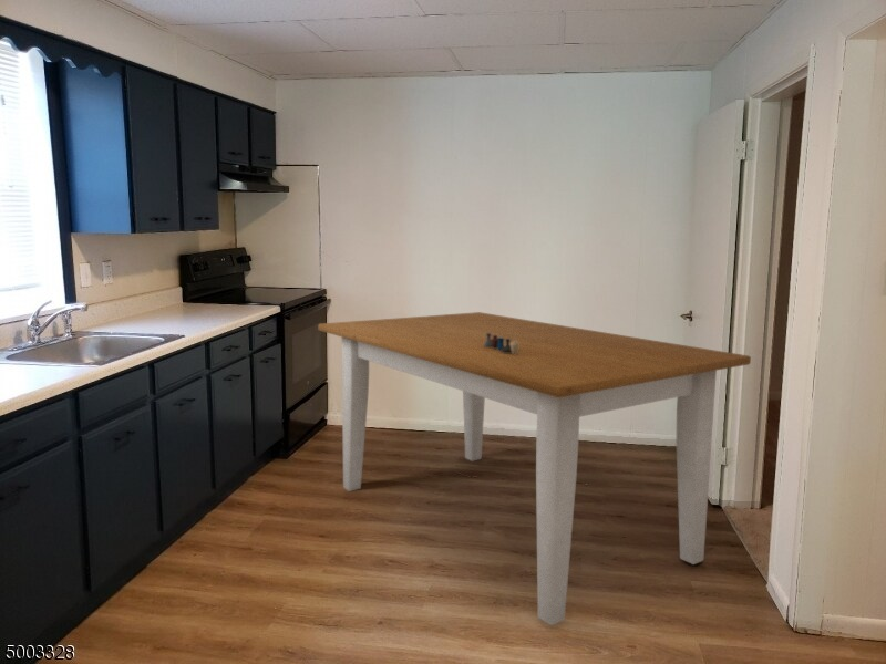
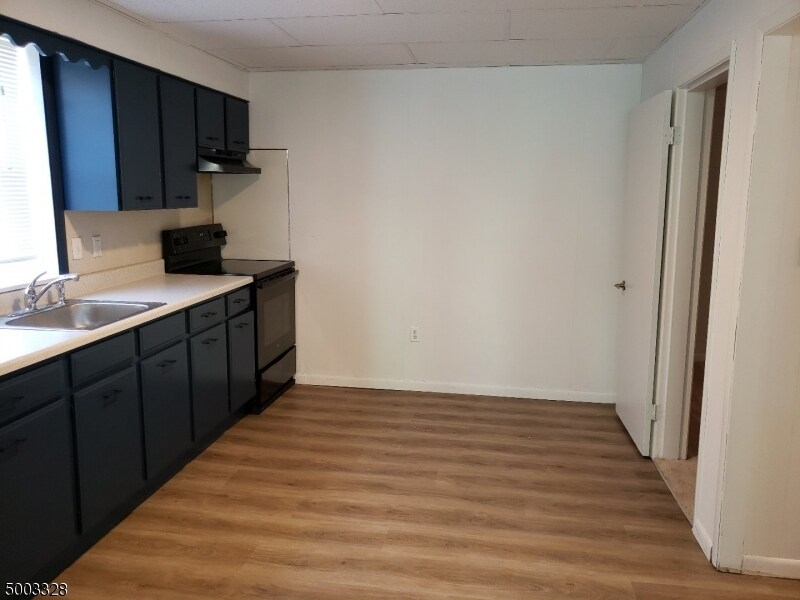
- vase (501, 343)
- table (482, 430)
